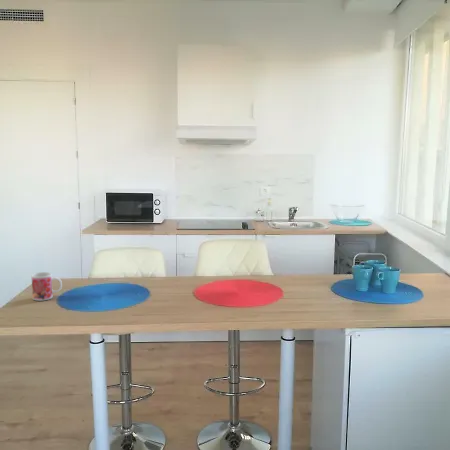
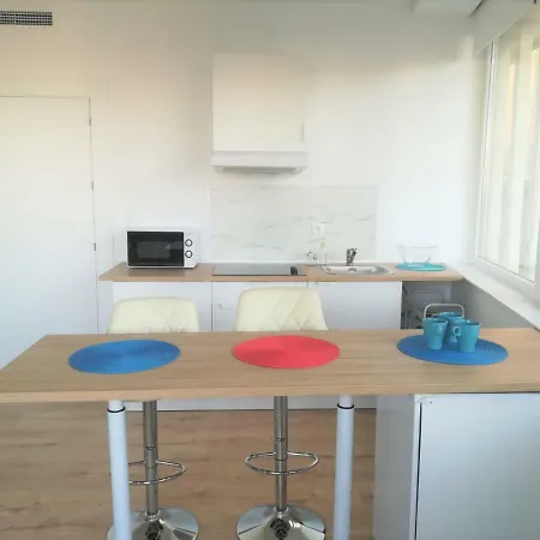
- mug (46, 286)
